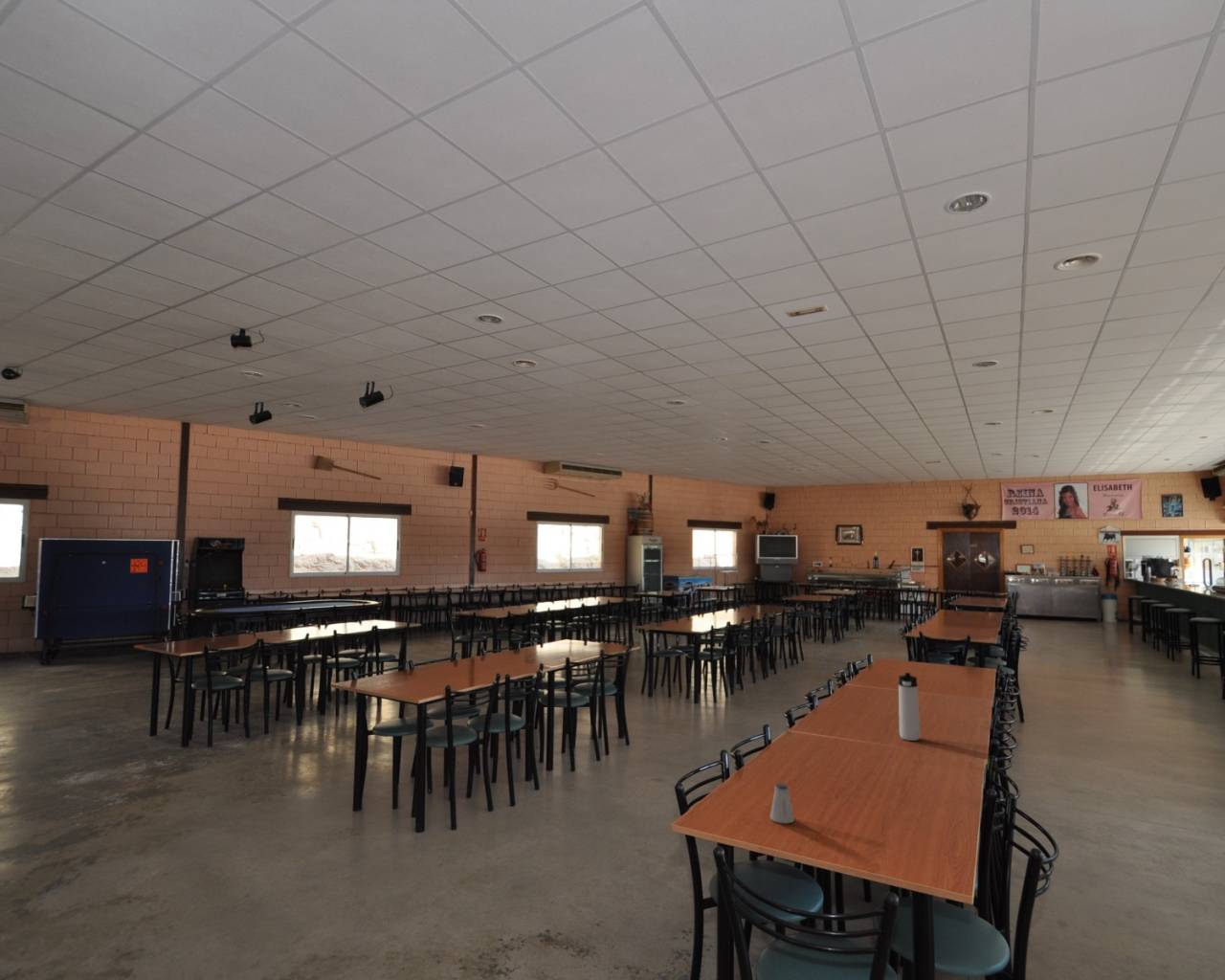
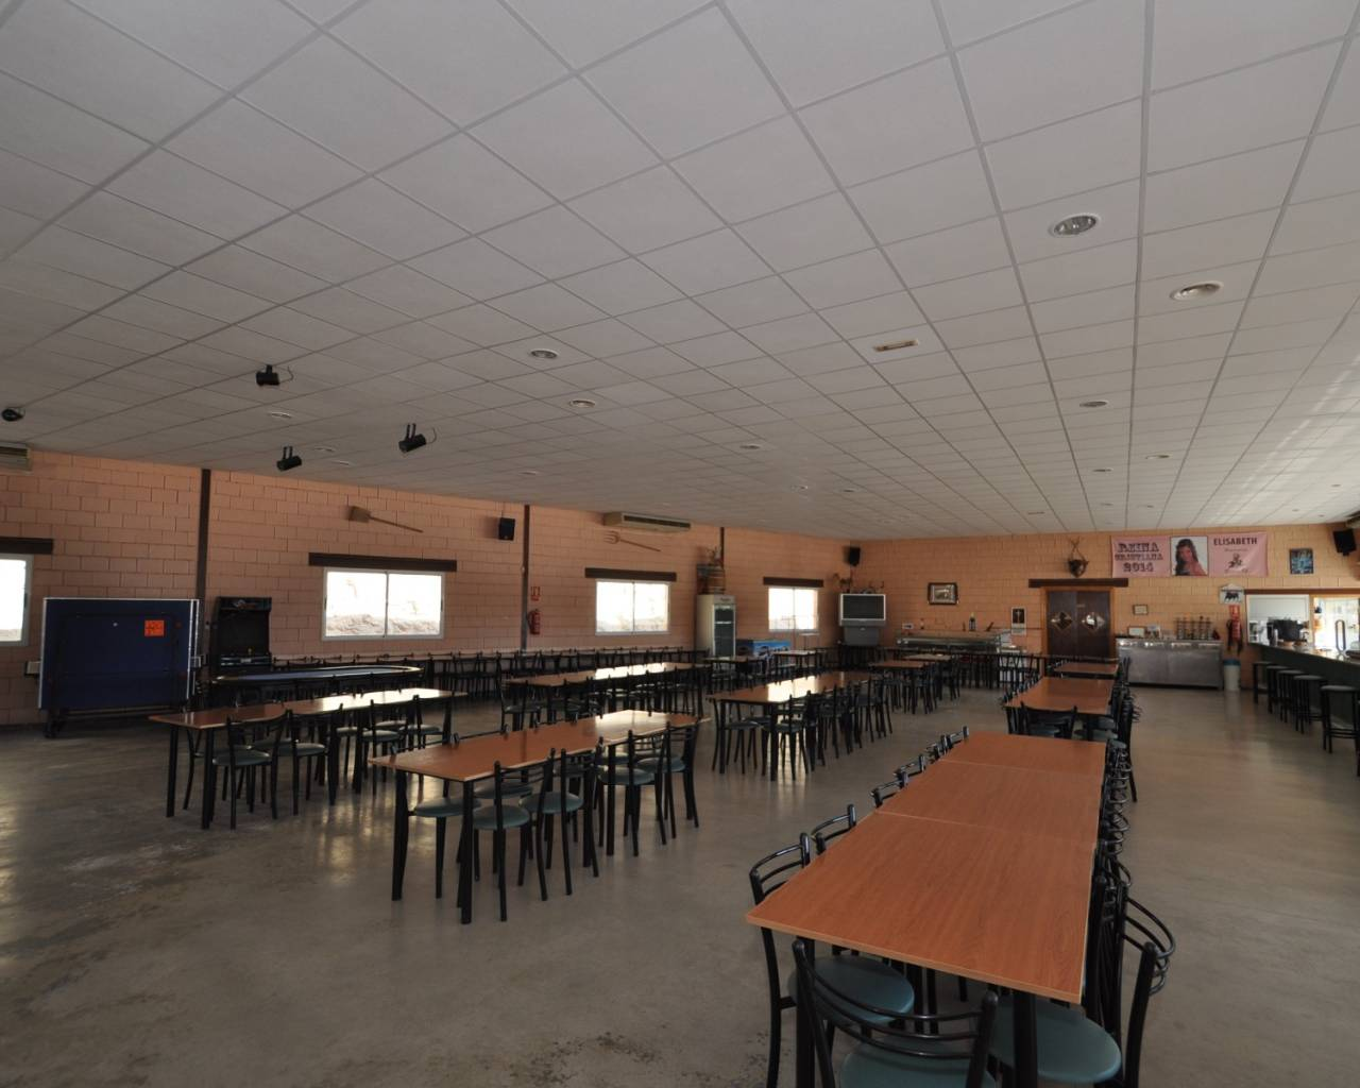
- saltshaker (782, 801)
- thermos bottle (908, 706)
